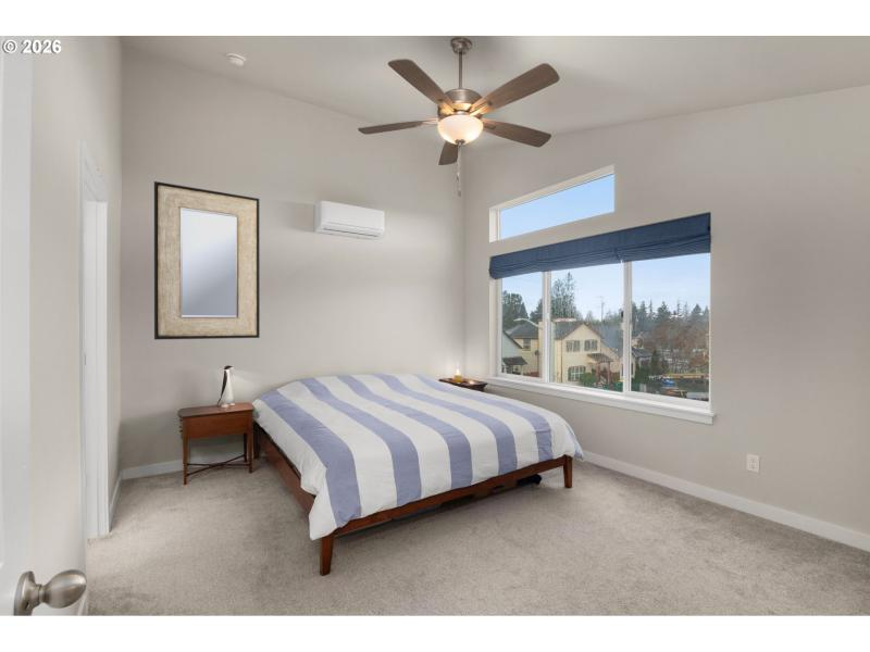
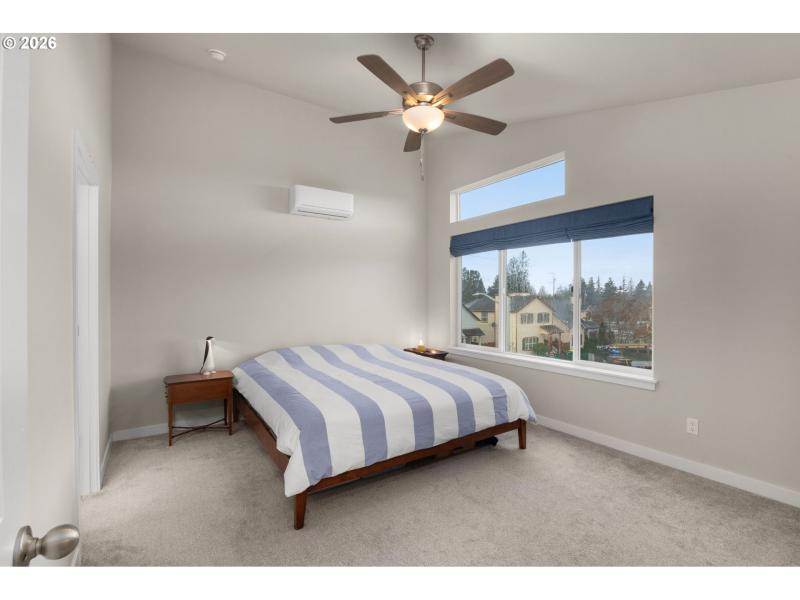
- home mirror (210, 264)
